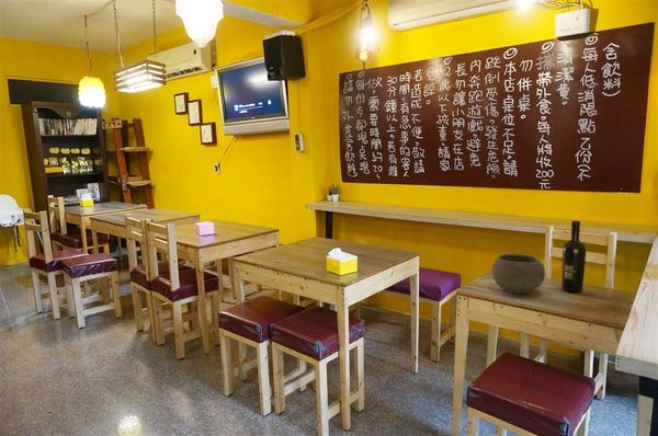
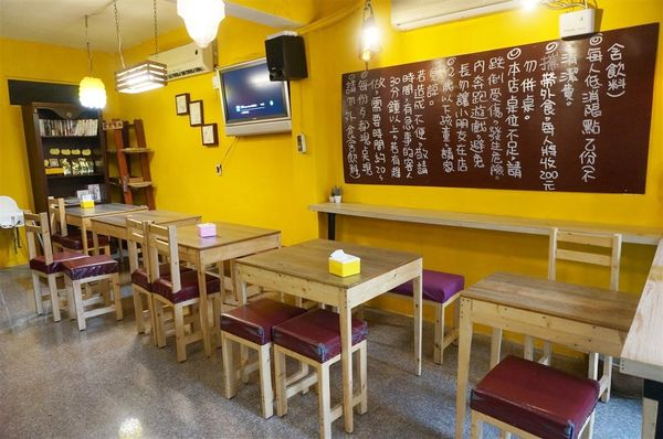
- bowl (518, 274)
- wine bottle (574, 255)
